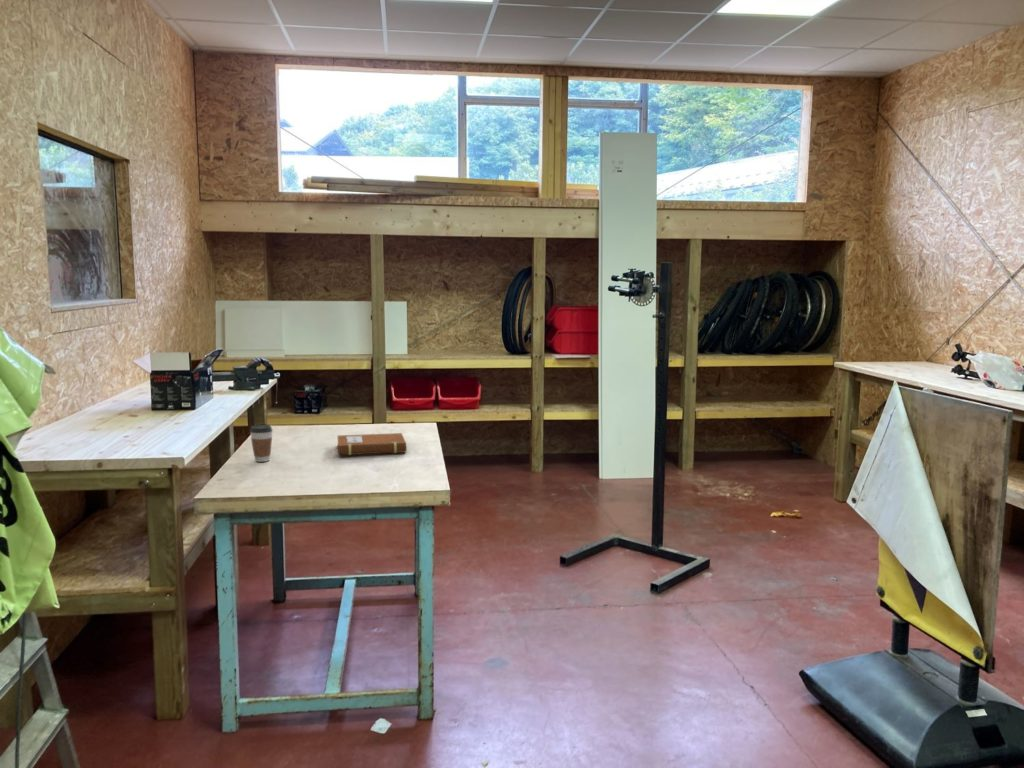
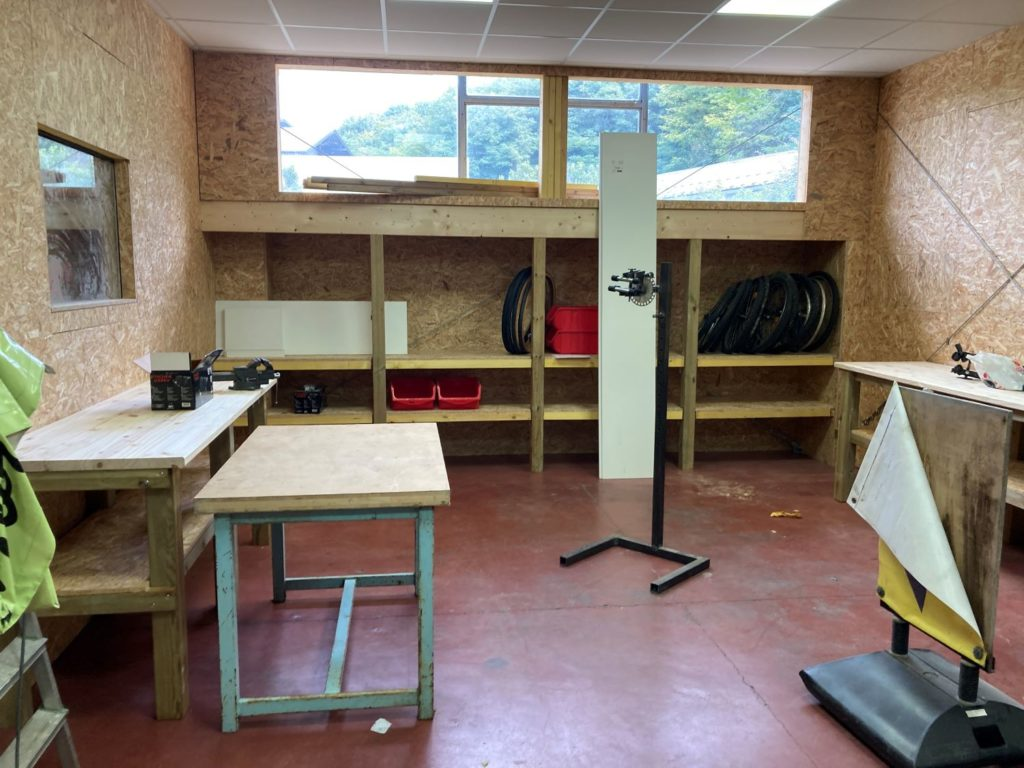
- notebook (369, 444)
- coffee cup (261, 443)
